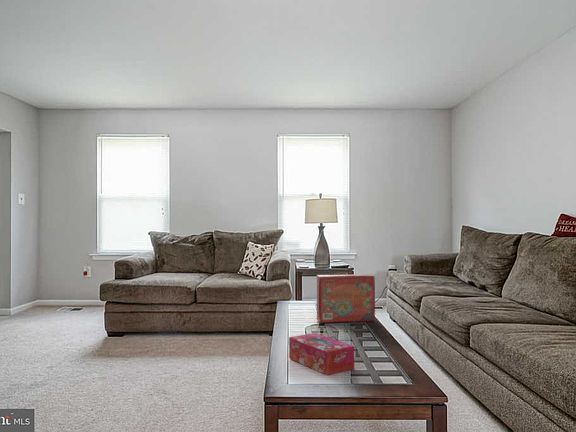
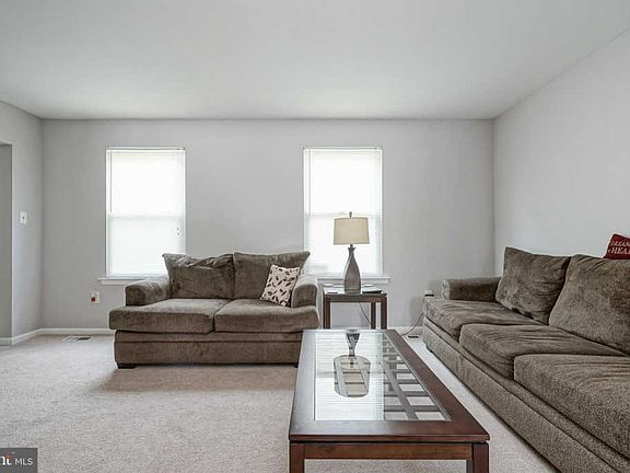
- tissue box (320, 352)
- board game (345, 297)
